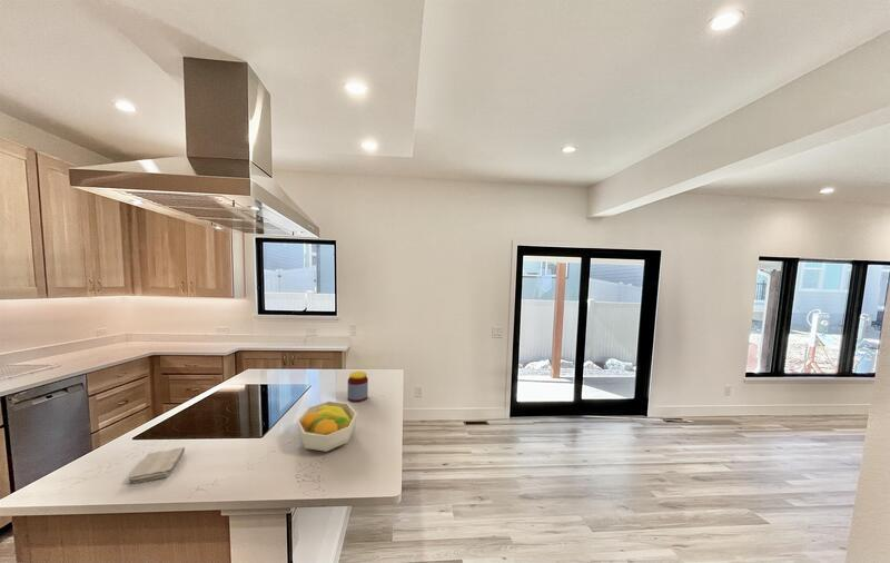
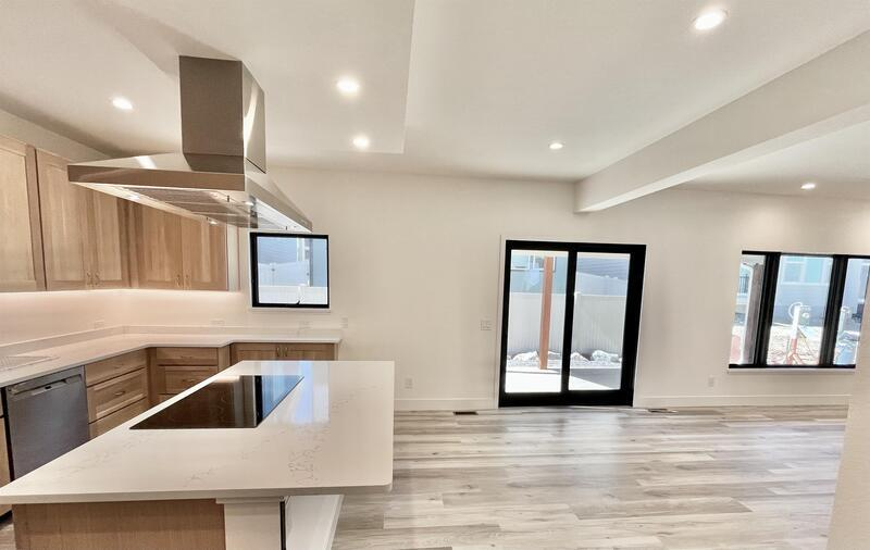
- jar (357, 386)
- fruit bowl (327, 422)
- washcloth (158, 463)
